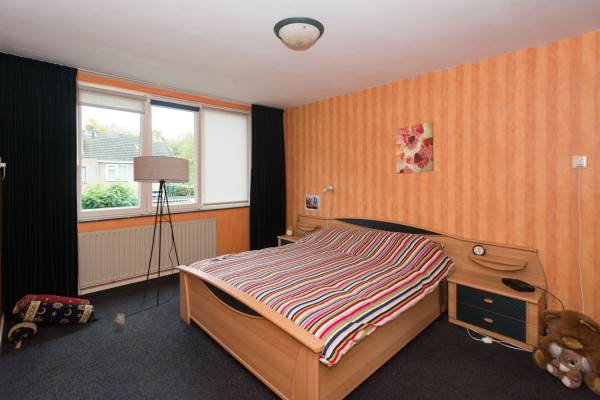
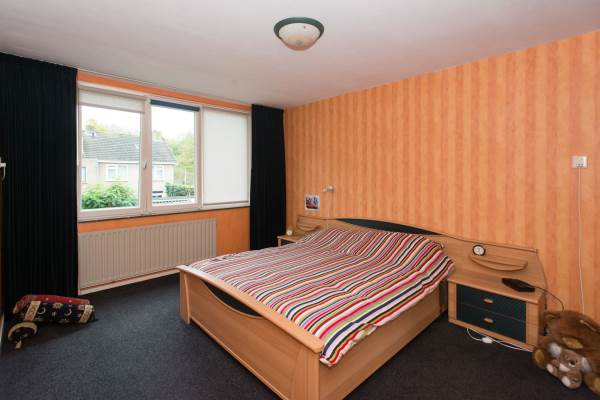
- wall art (414, 149)
- floor lamp (153, 234)
